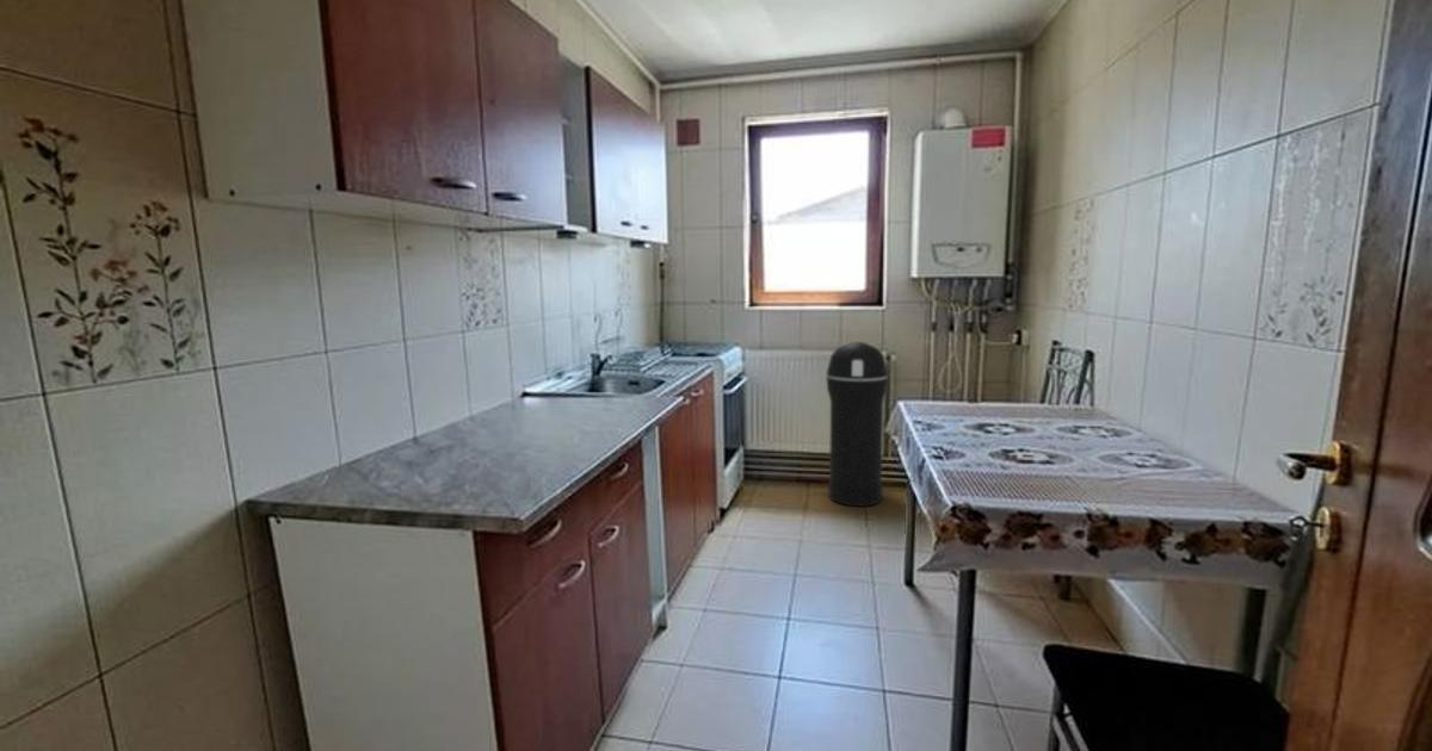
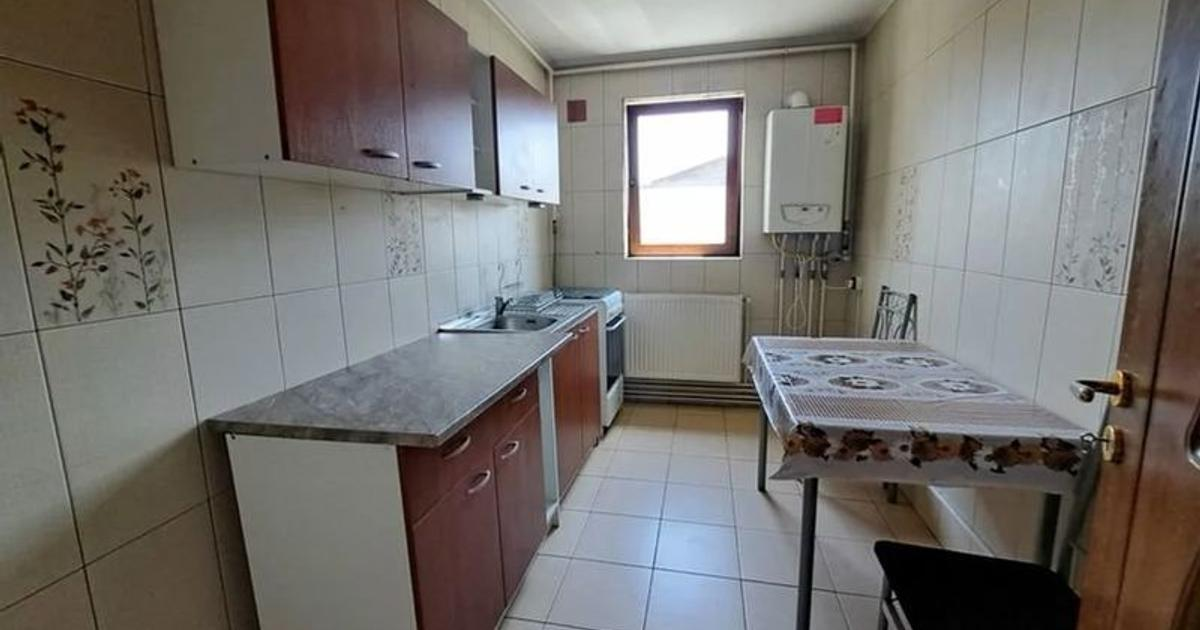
- trash can (856, 421)
